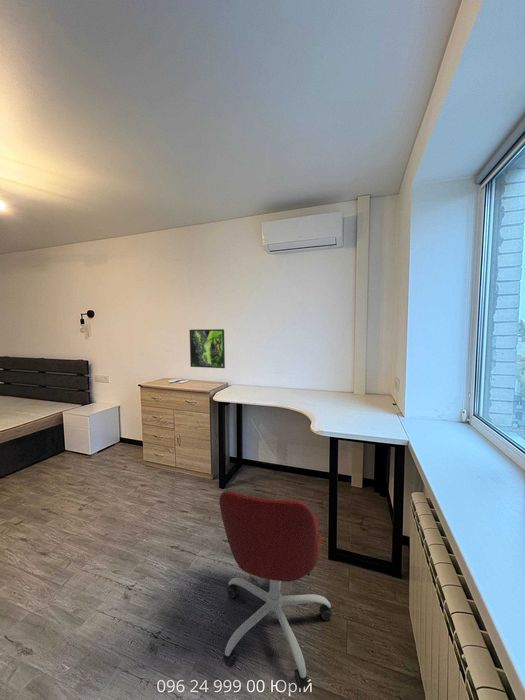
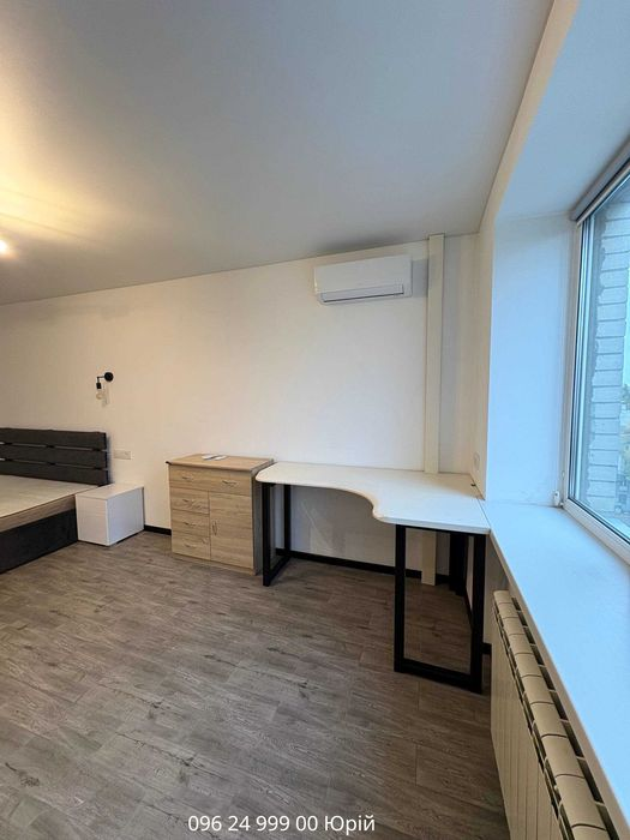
- office chair (274, 544)
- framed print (206, 348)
